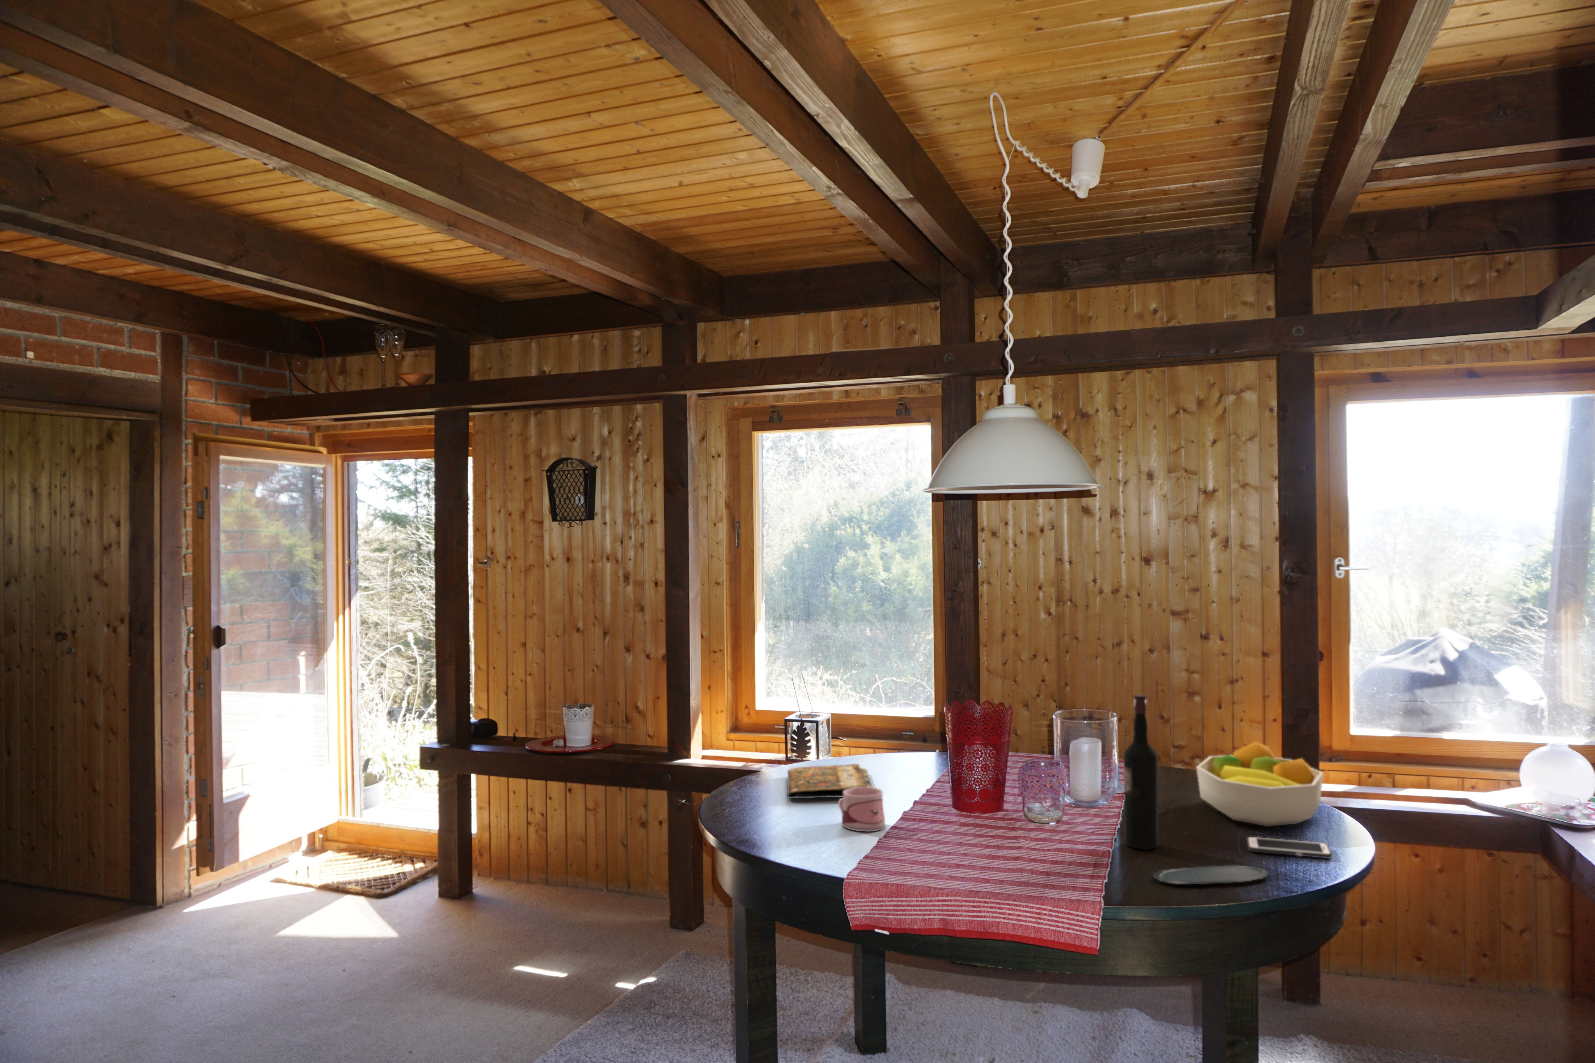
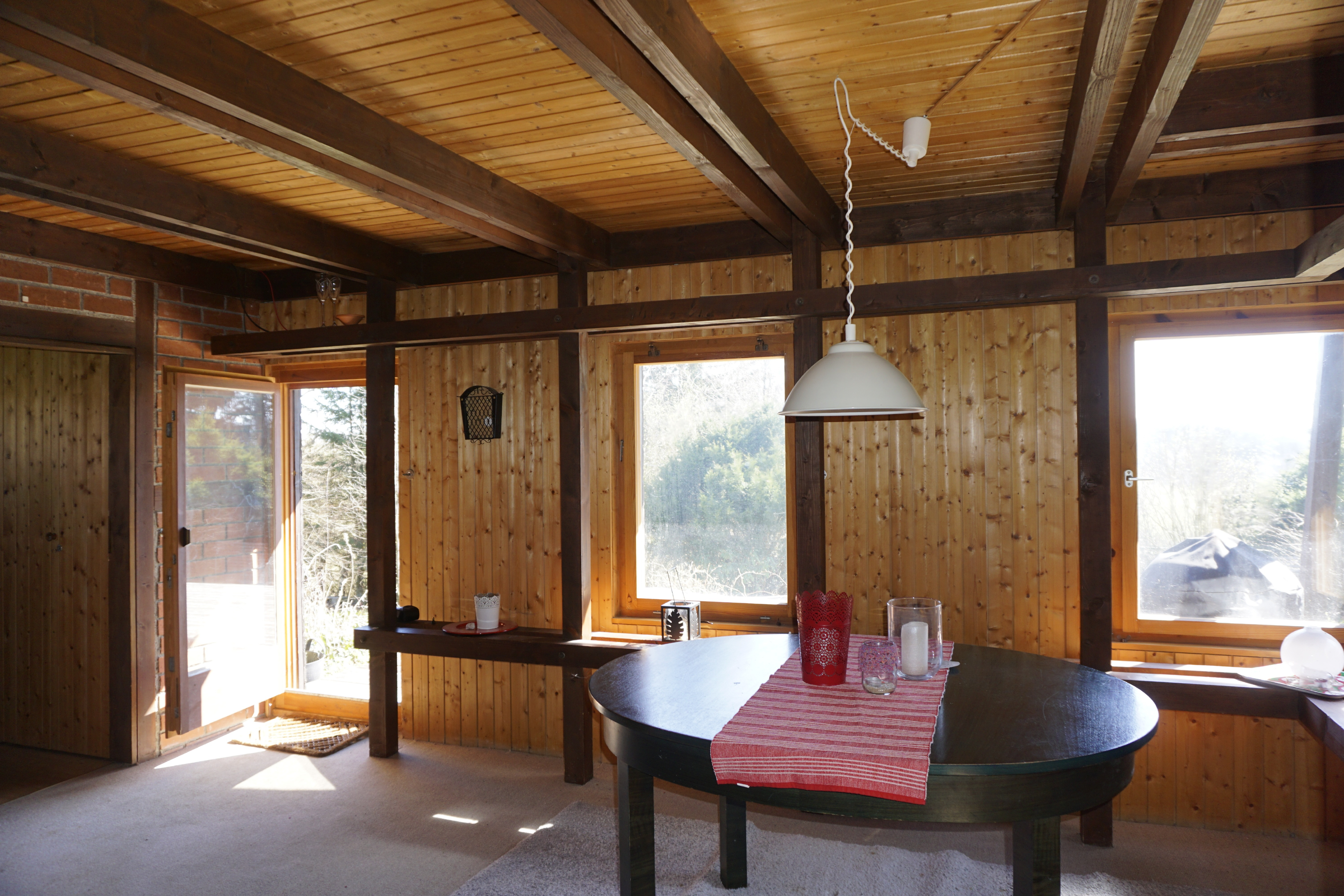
- oval tray (1210, 874)
- wine bottle (1140, 770)
- cell phone (1288, 847)
- fruit bowl (1258, 781)
- book (830, 779)
- mug (860, 807)
